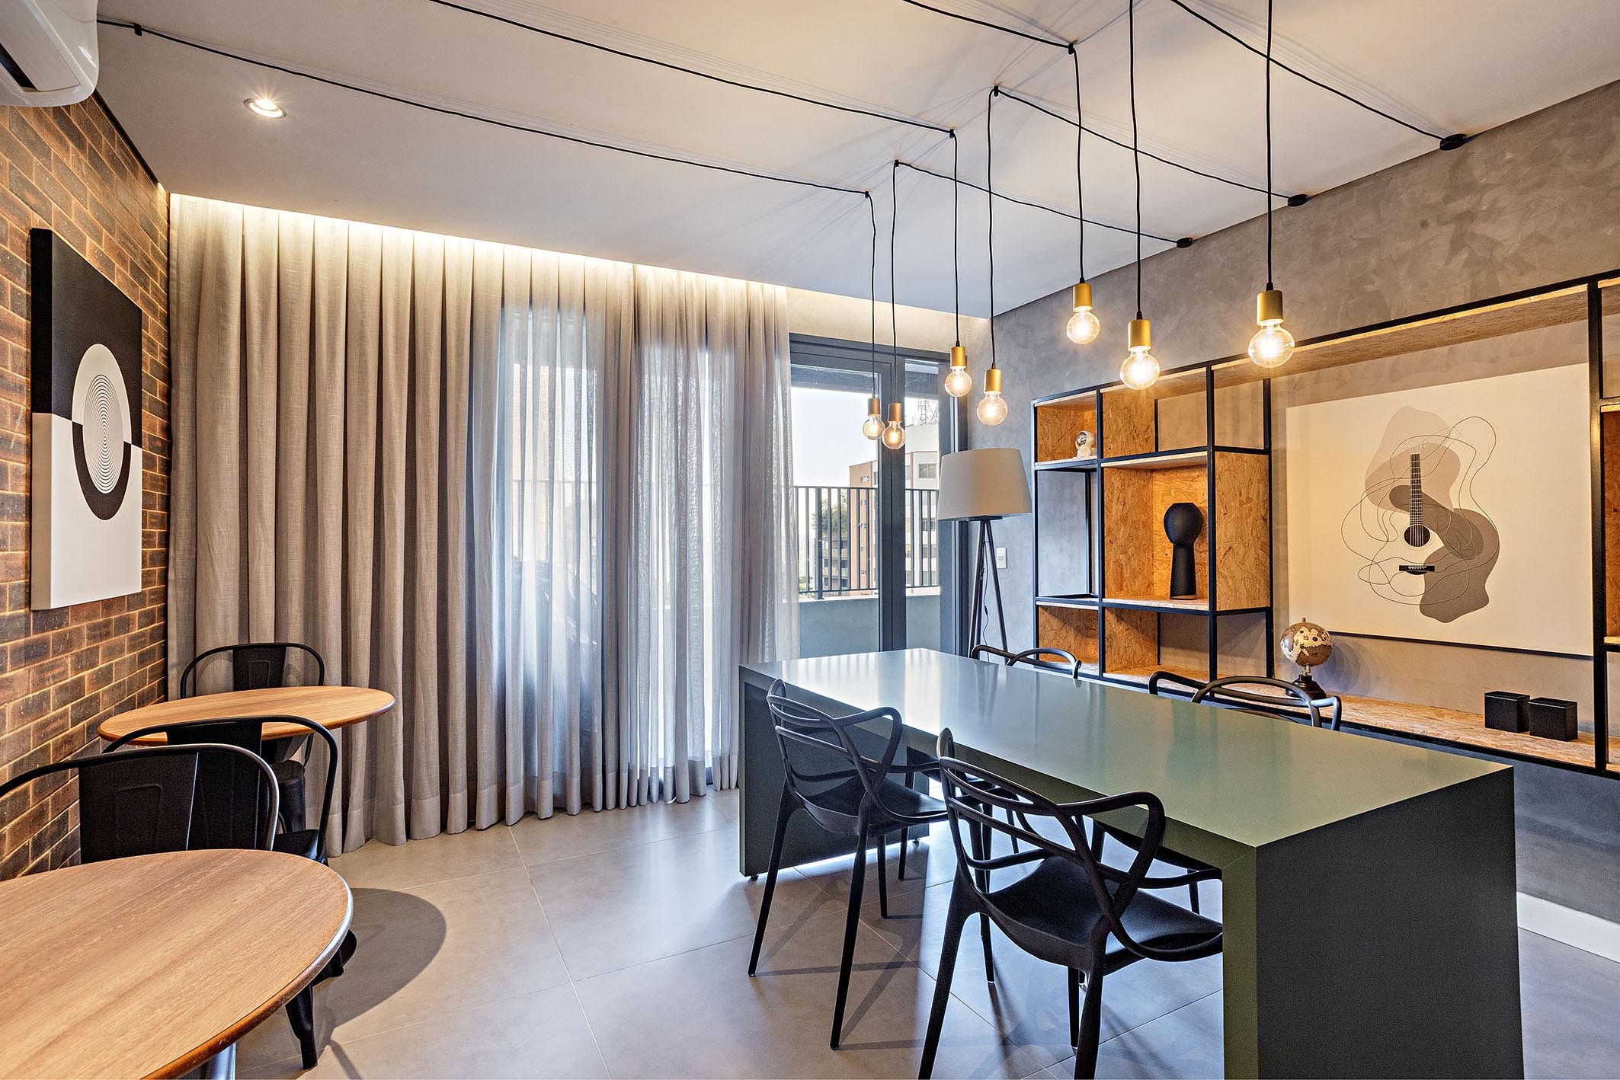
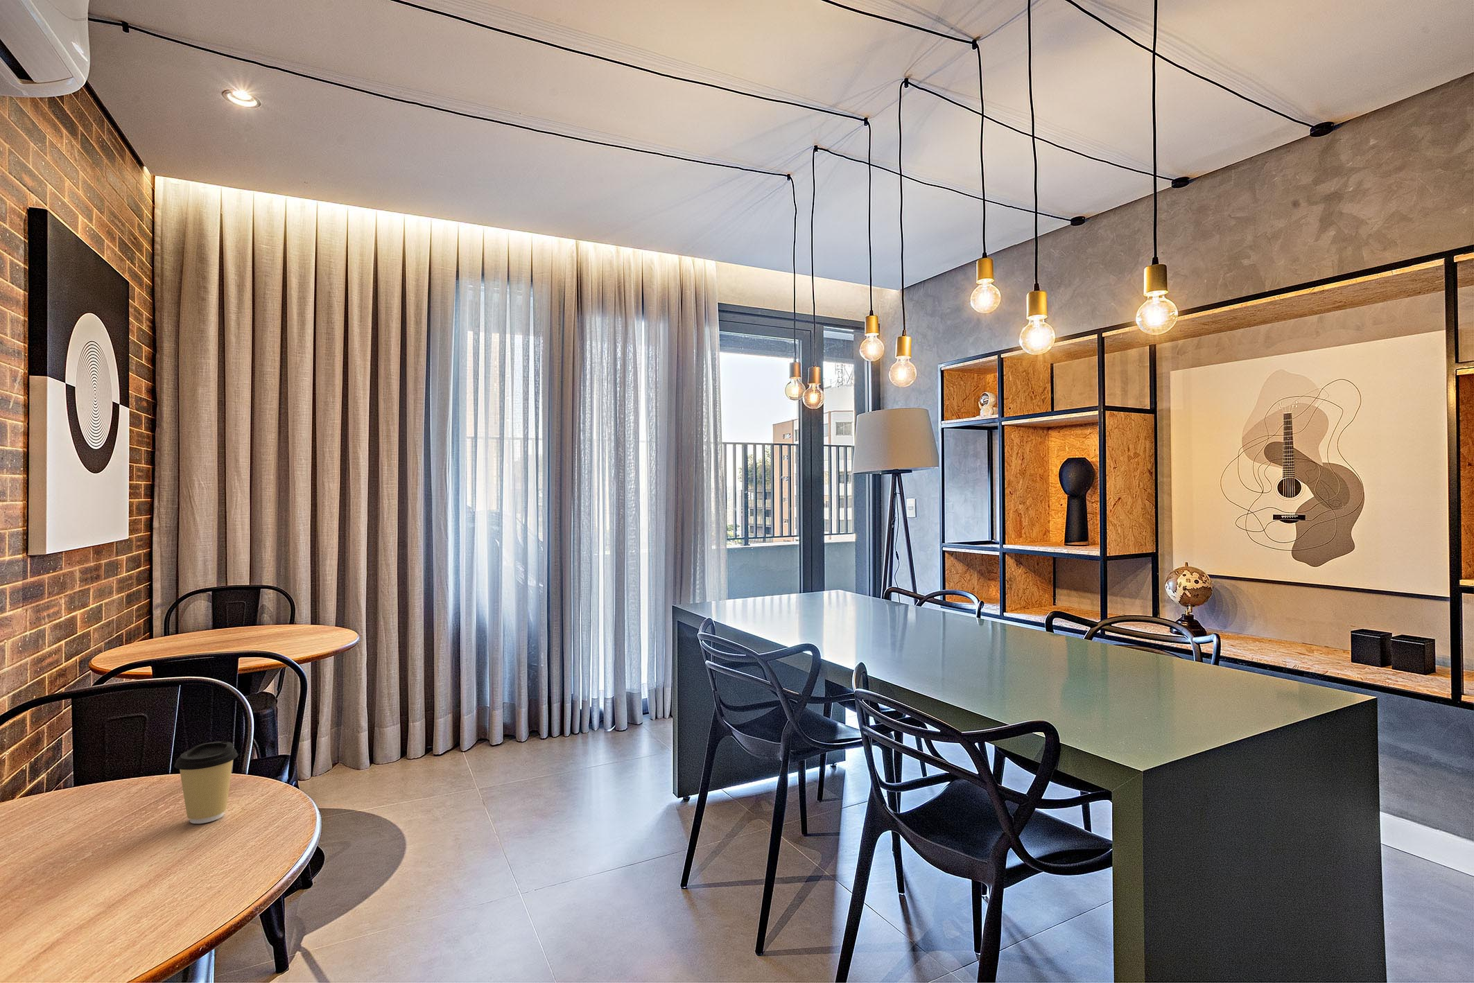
+ coffee cup (206, 782)
